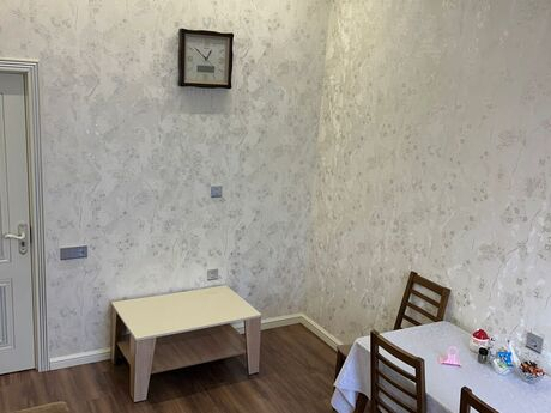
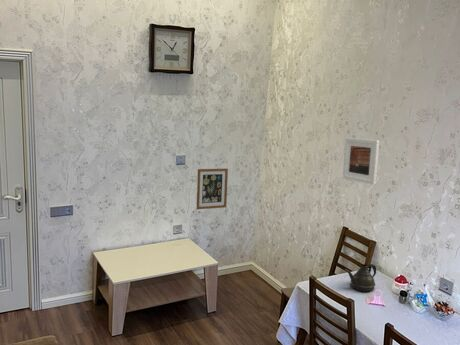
+ wall art (212, 188)
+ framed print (360, 160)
+ teapot (359, 276)
